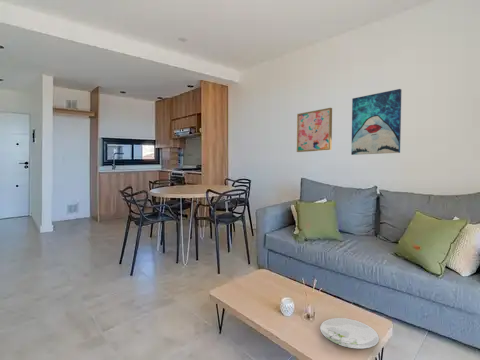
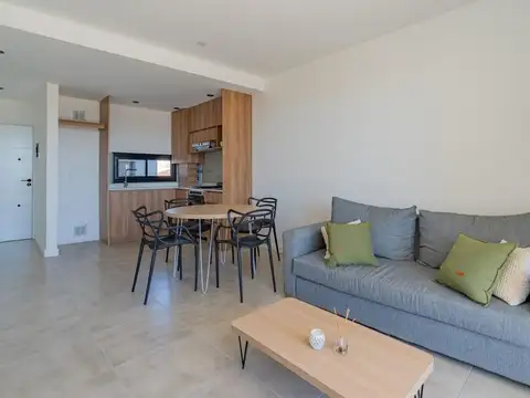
- plate (348, 335)
- wall art (374, 124)
- wall art (313, 131)
